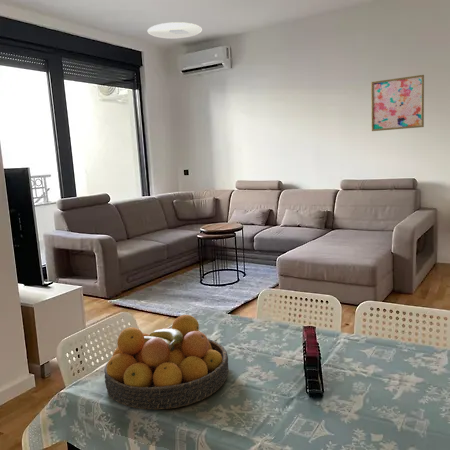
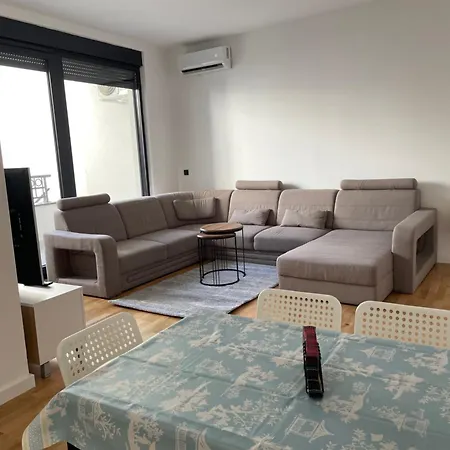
- ceiling light (174, 28)
- fruit bowl (166, 351)
- wall art (396, 104)
